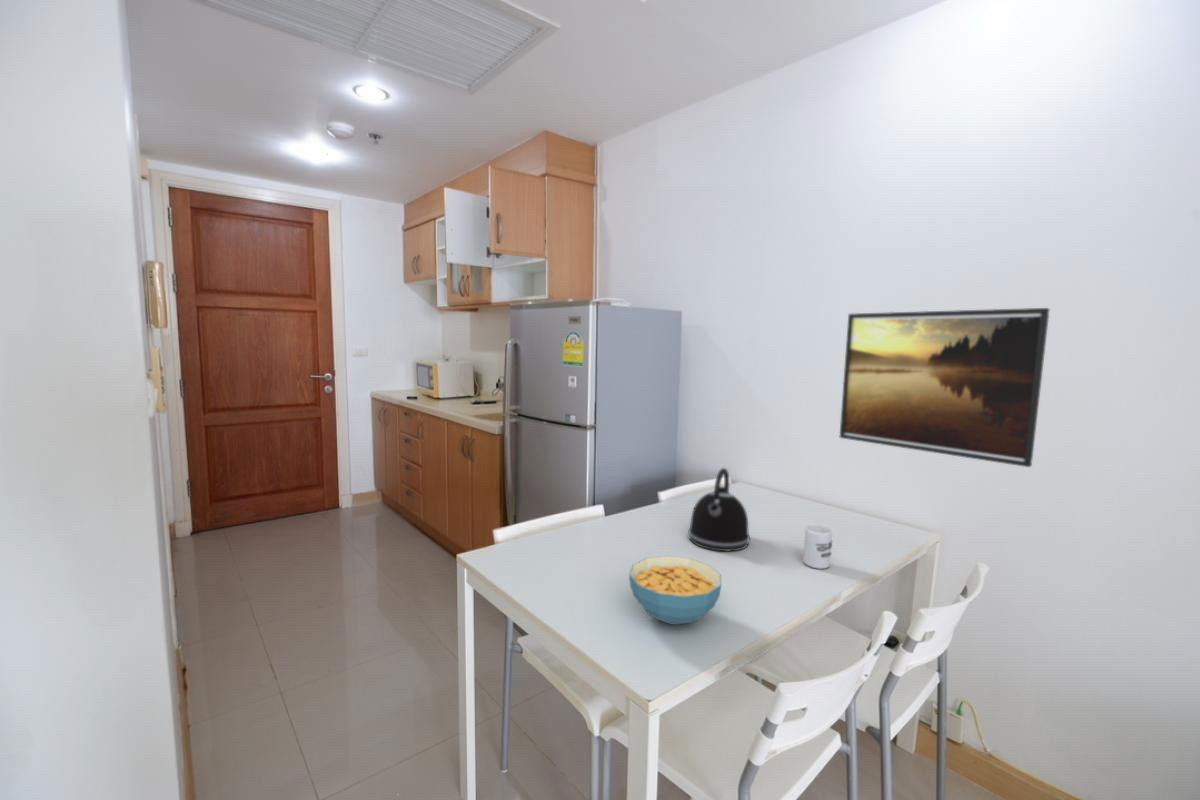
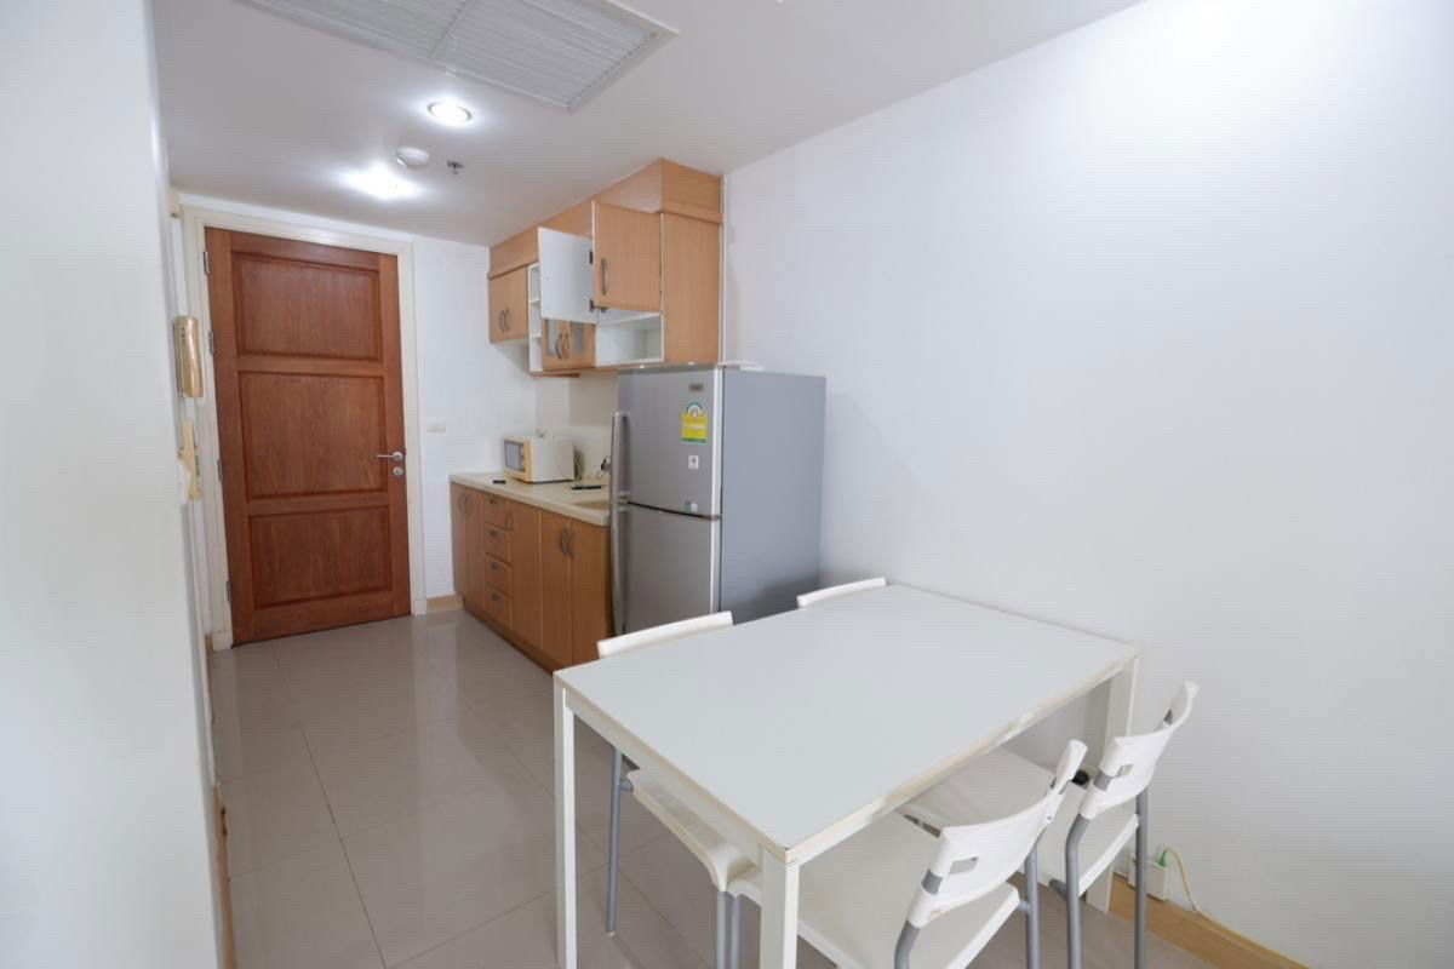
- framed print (930, 381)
- cereal bowl (674, 596)
- cup (817, 546)
- kettle (720, 504)
